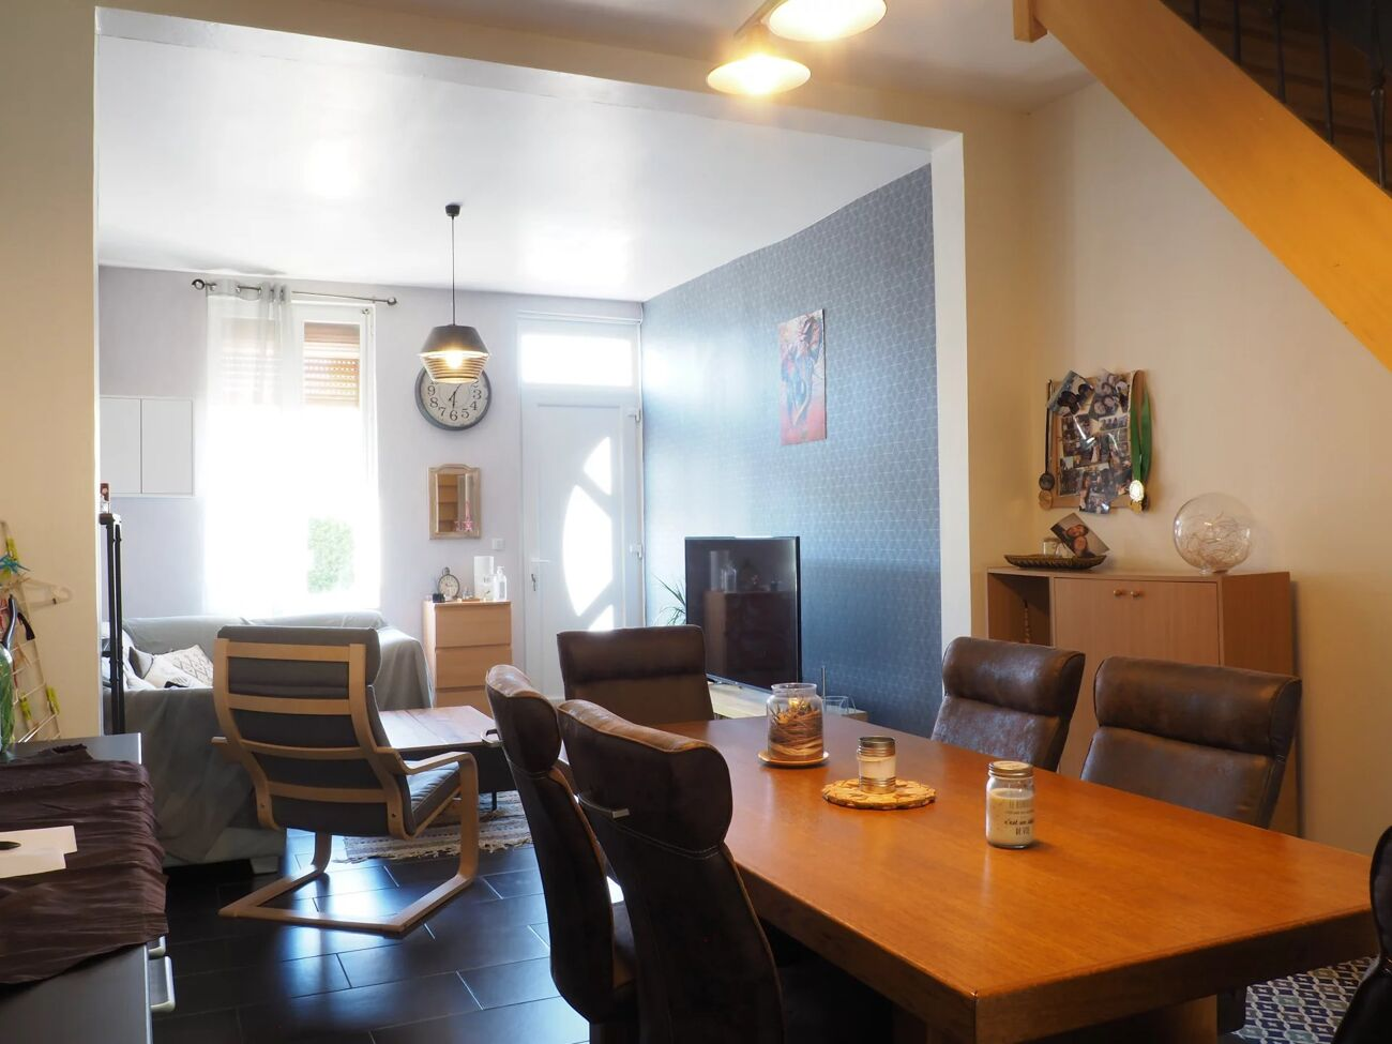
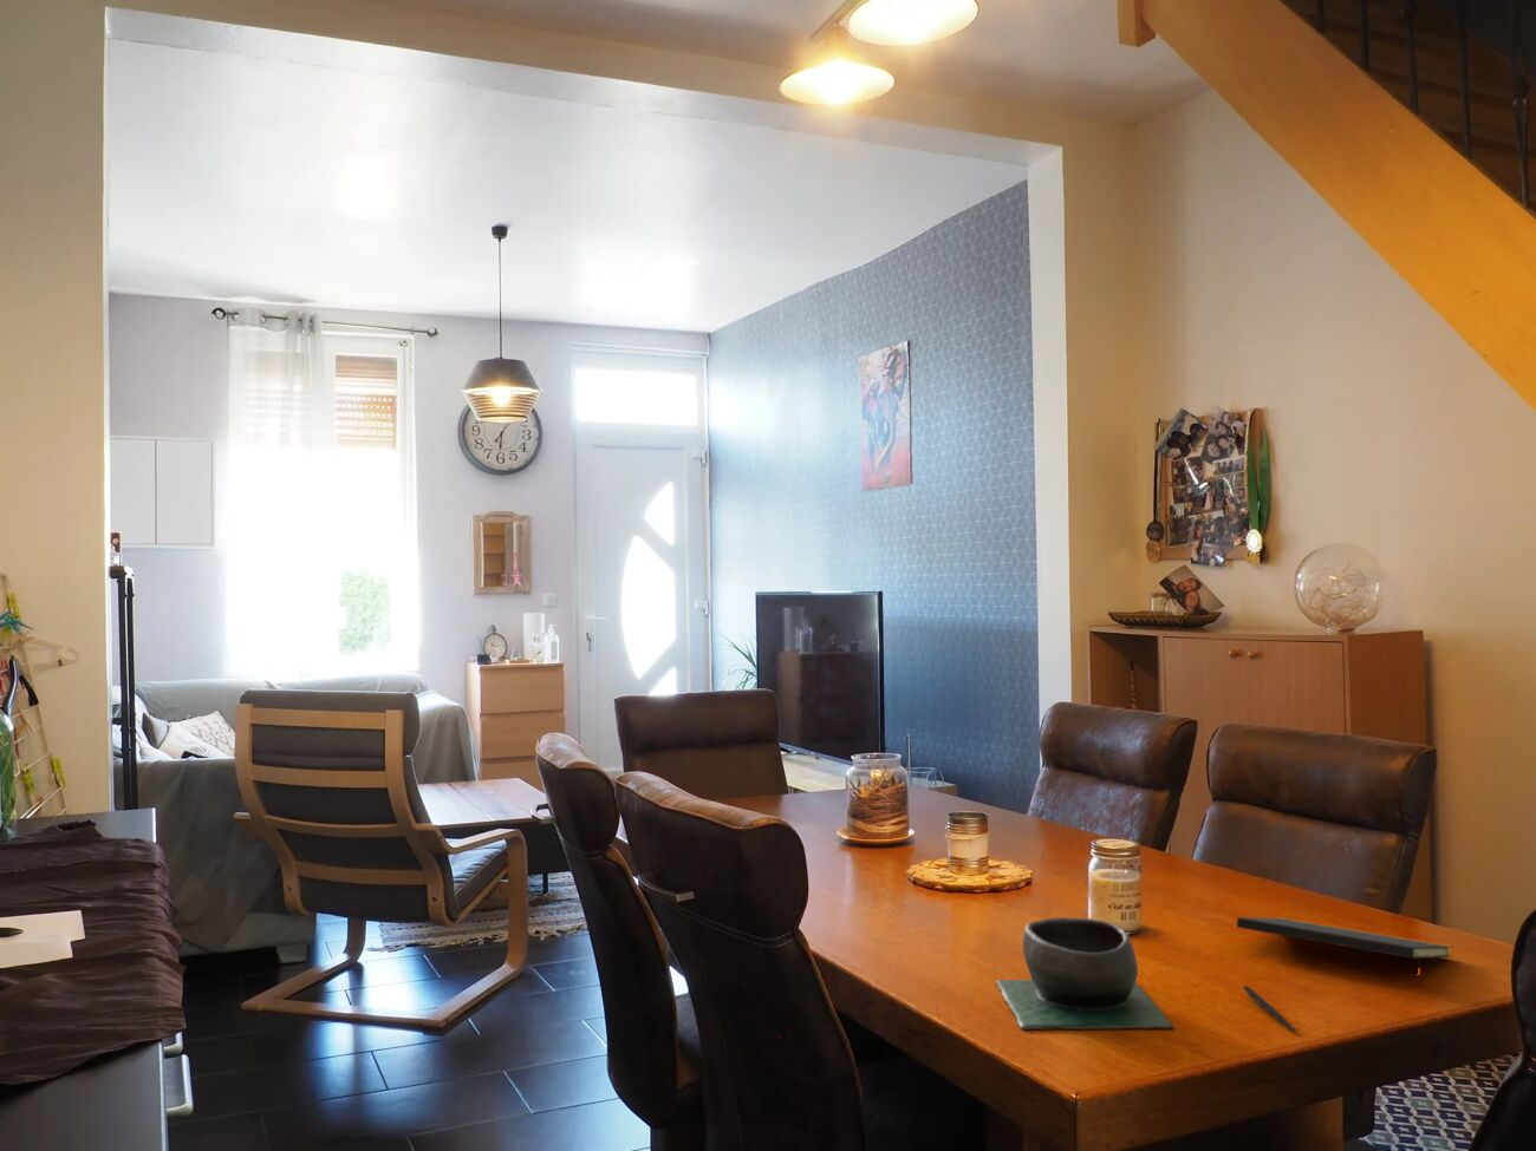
+ pen (1269, 1008)
+ bowl (1079, 968)
+ notepad (1344, 936)
